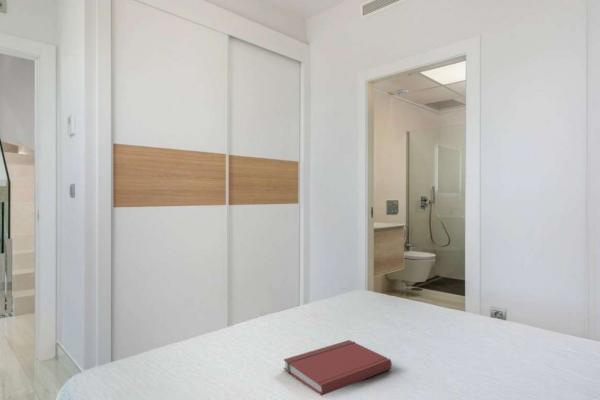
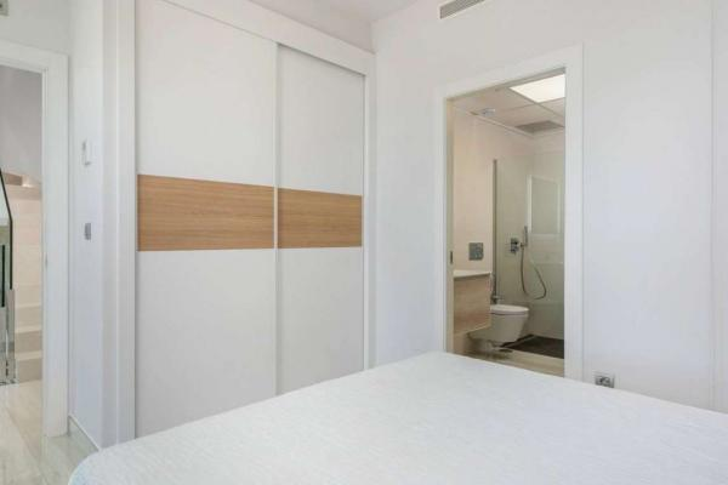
- book (337, 364)
